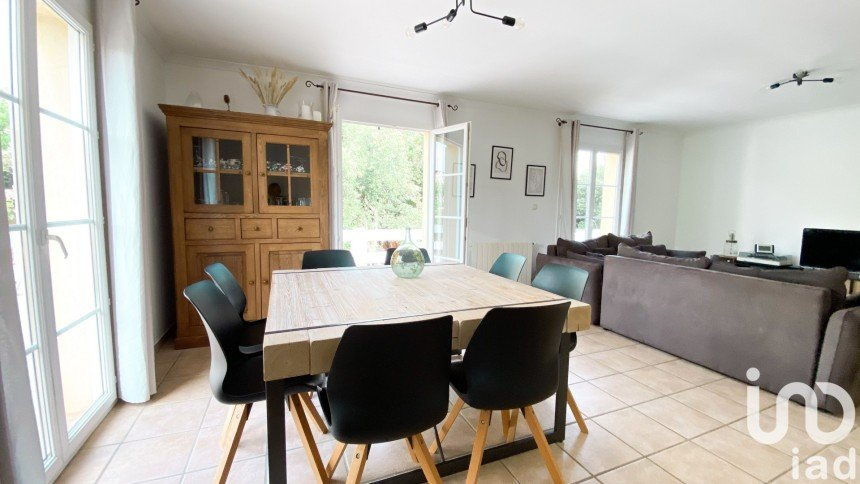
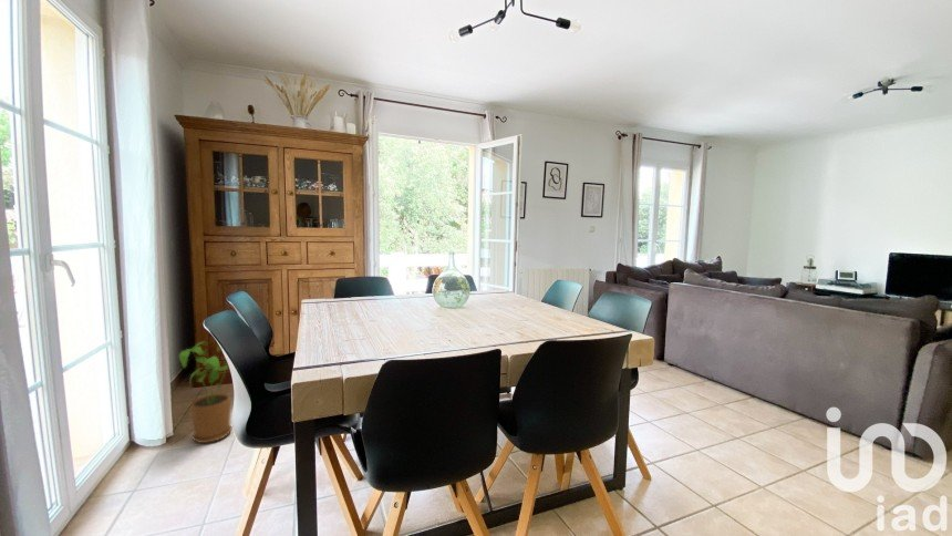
+ house plant (213, 385)
